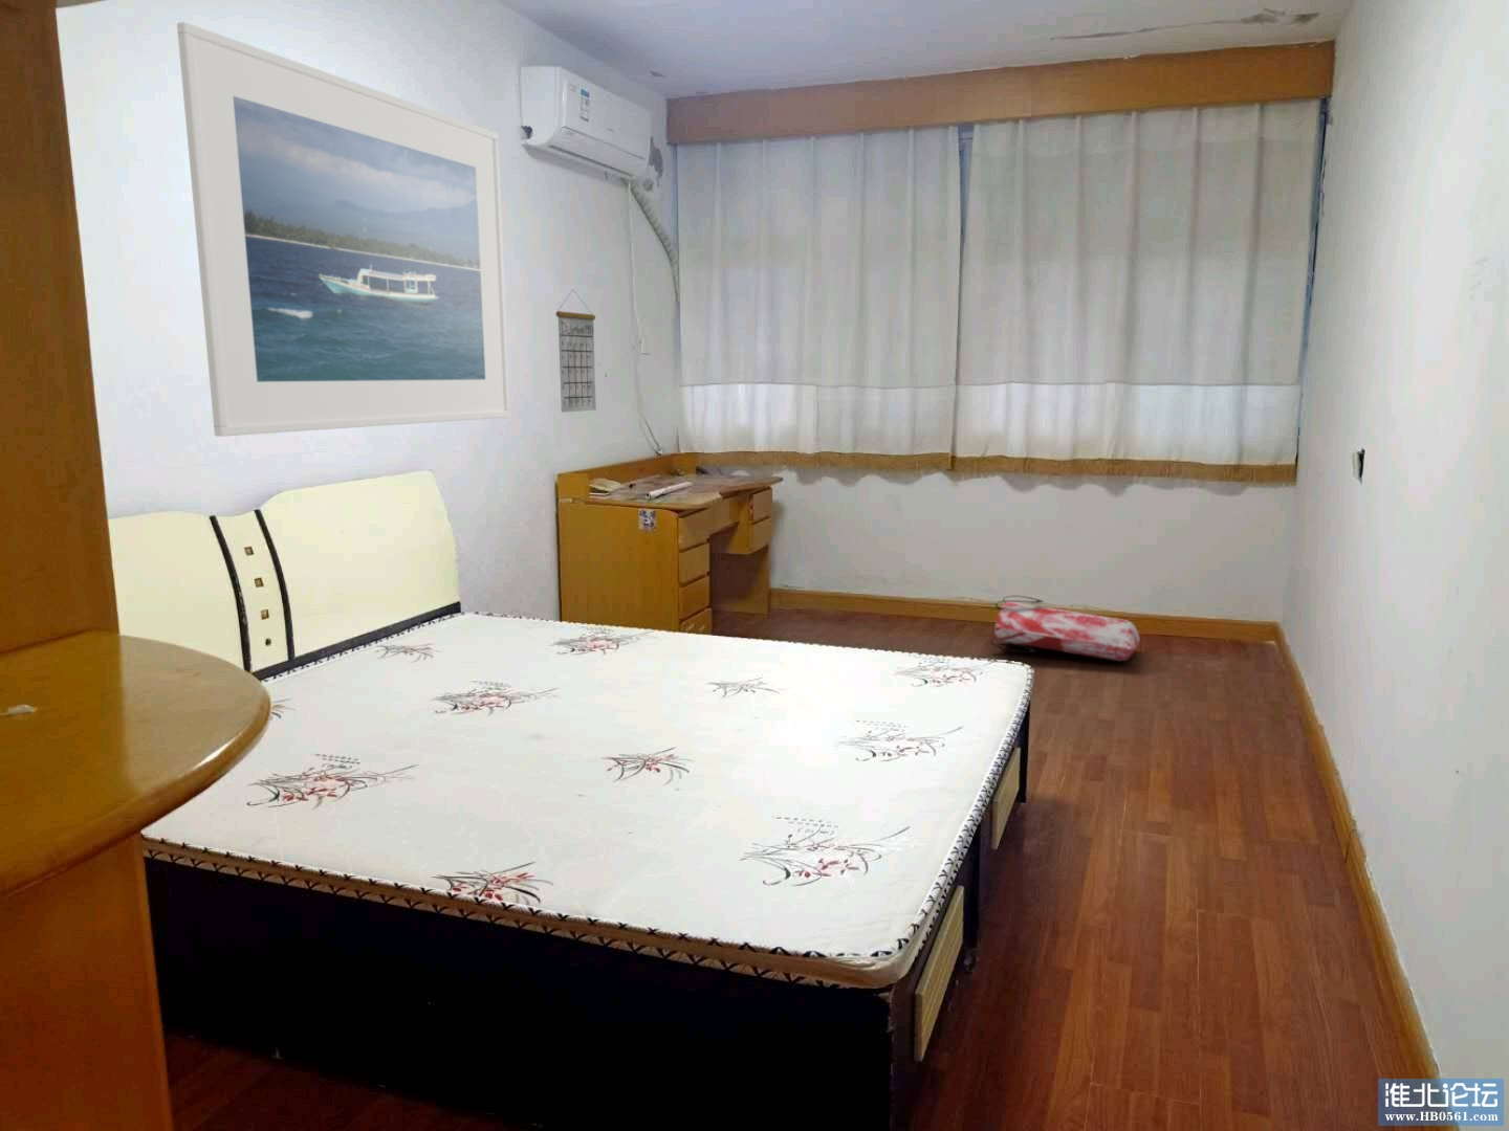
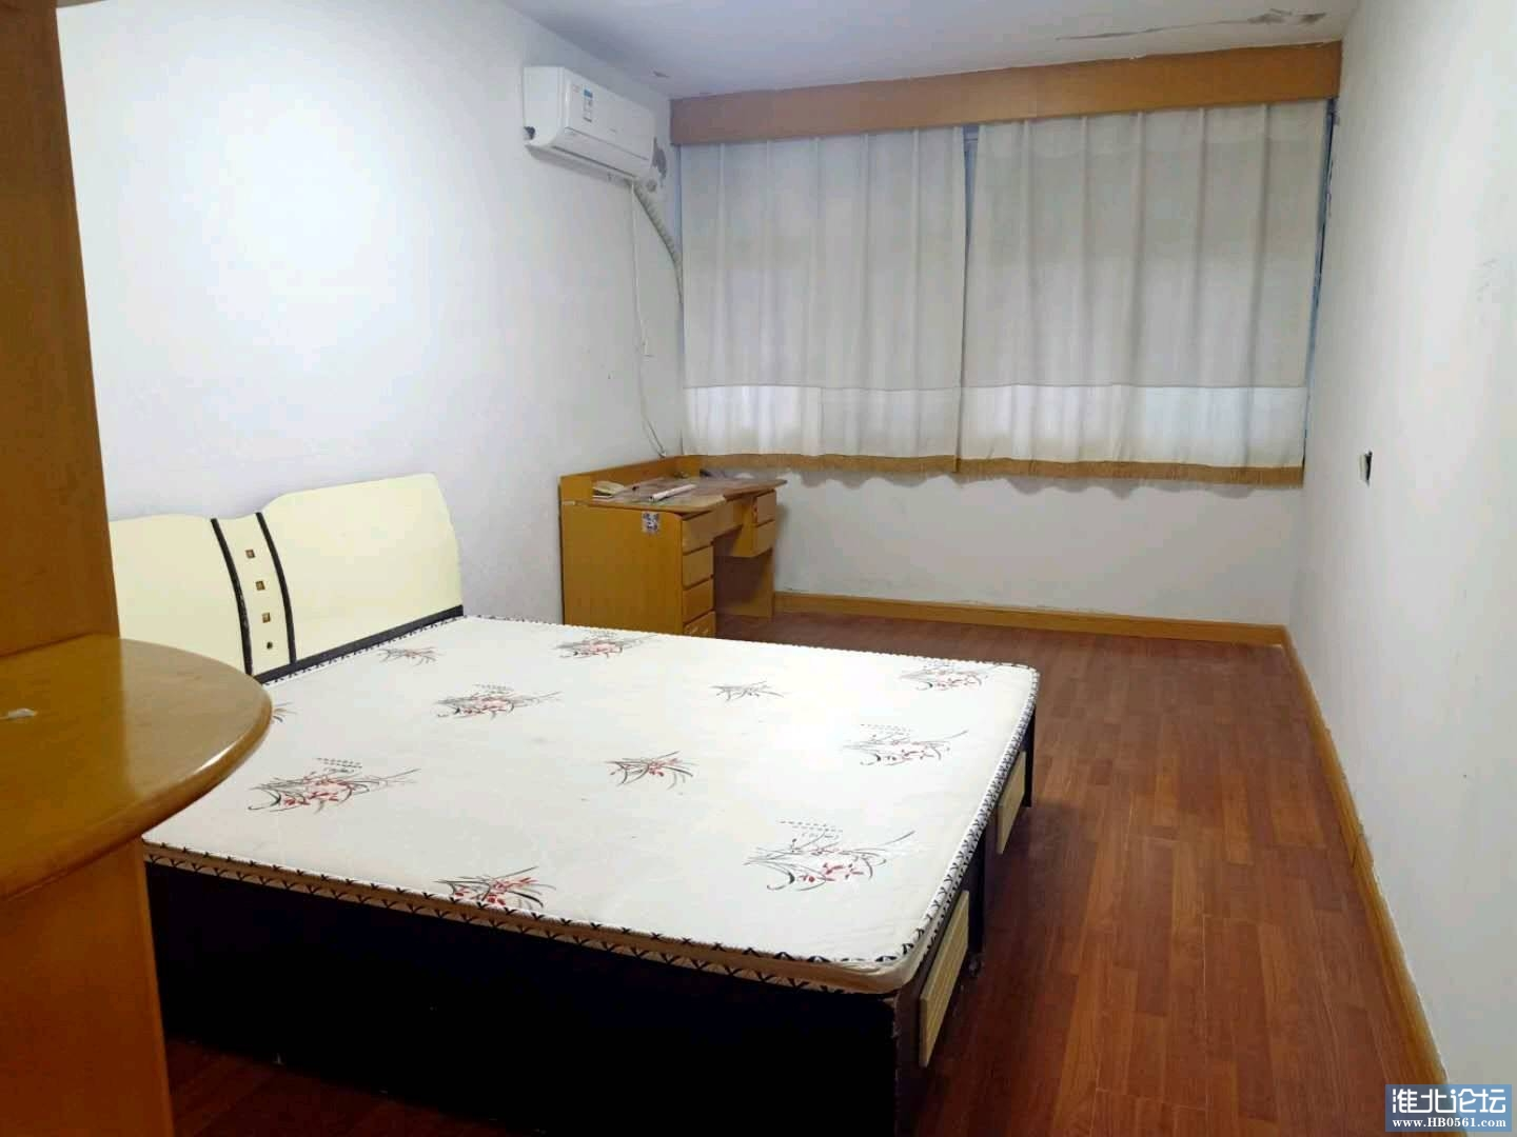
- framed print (378, 260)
- calendar (576, 349)
- bag (1065, 627)
